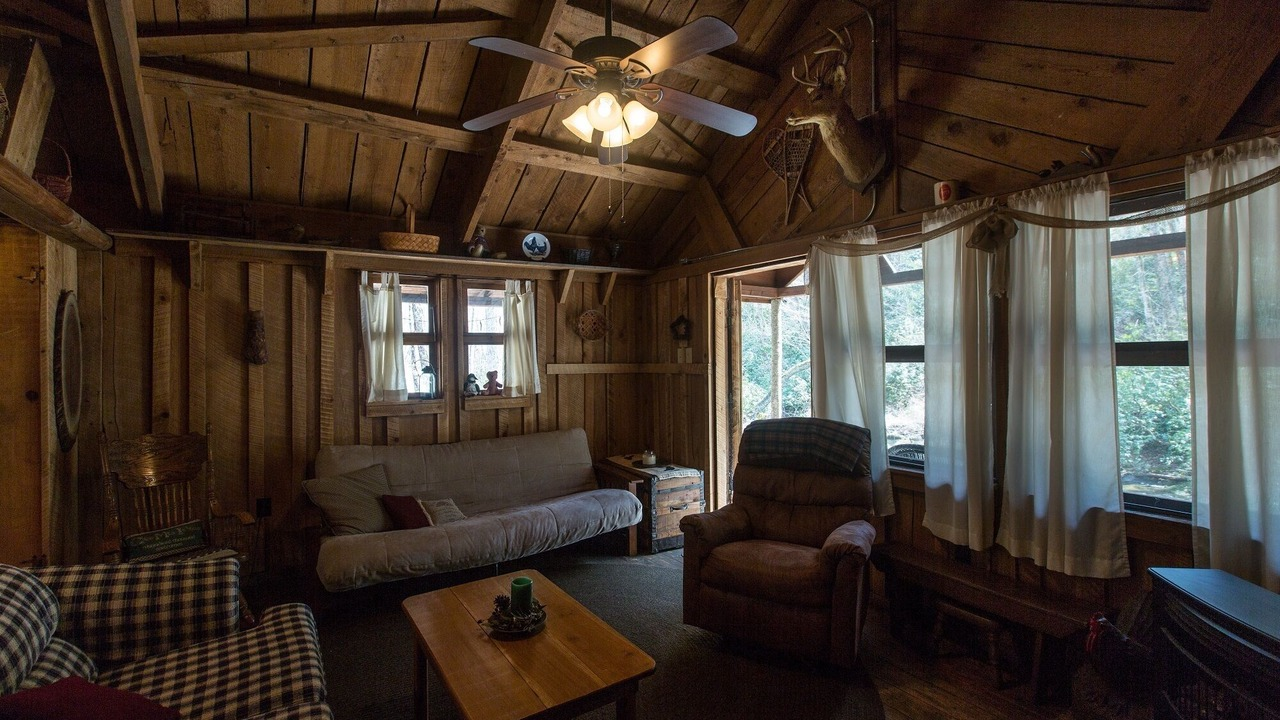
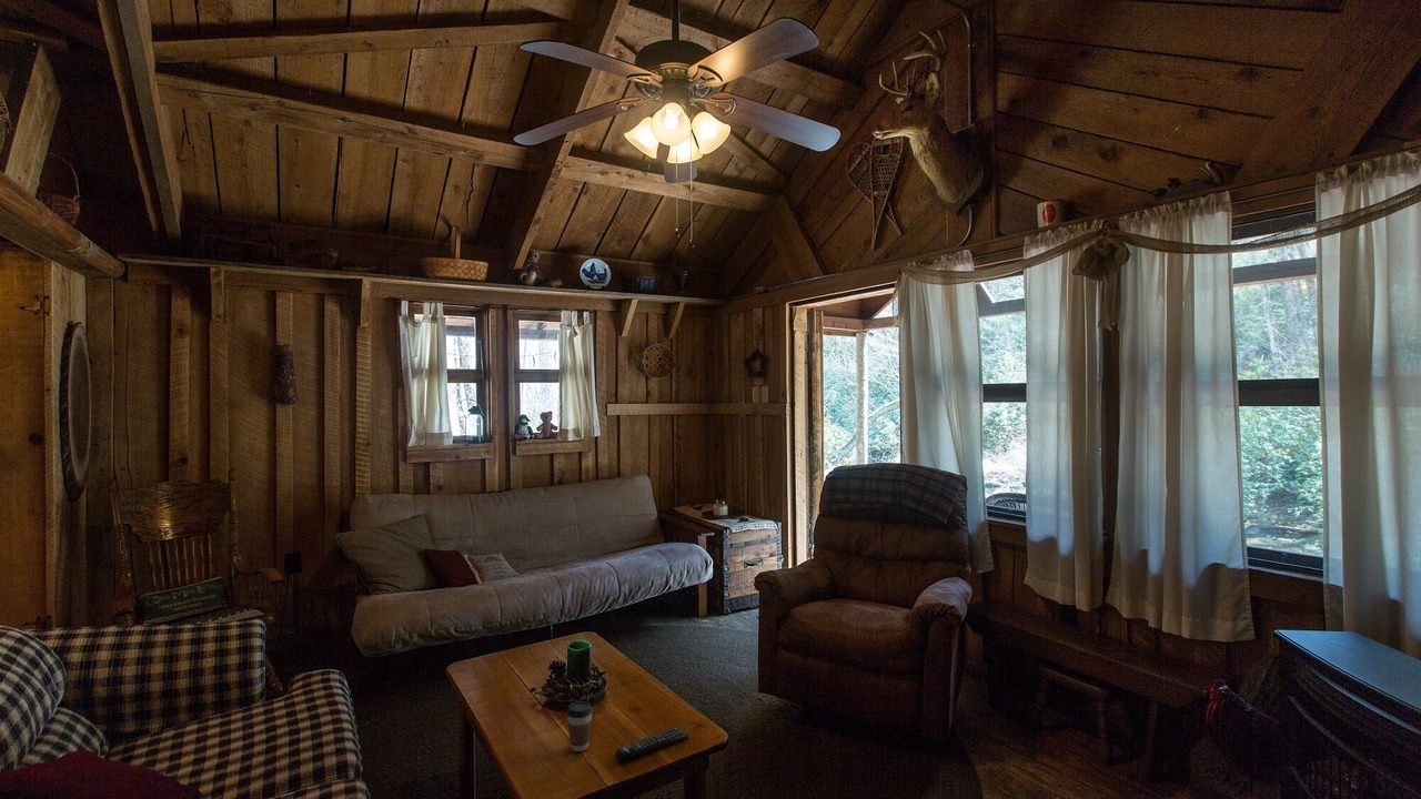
+ remote control (653, 744)
+ coffee cup (580, 726)
